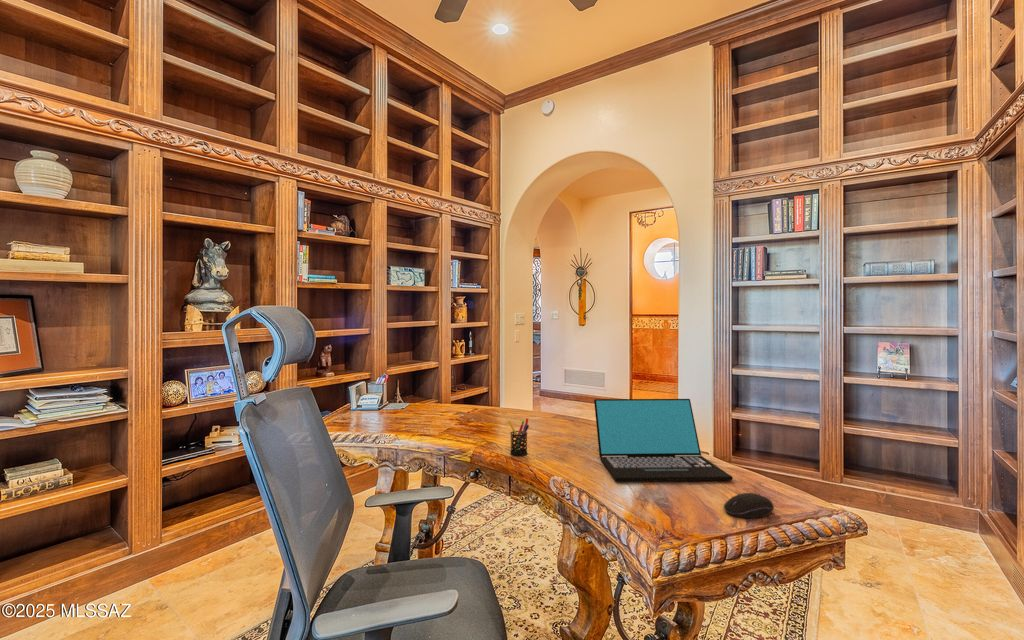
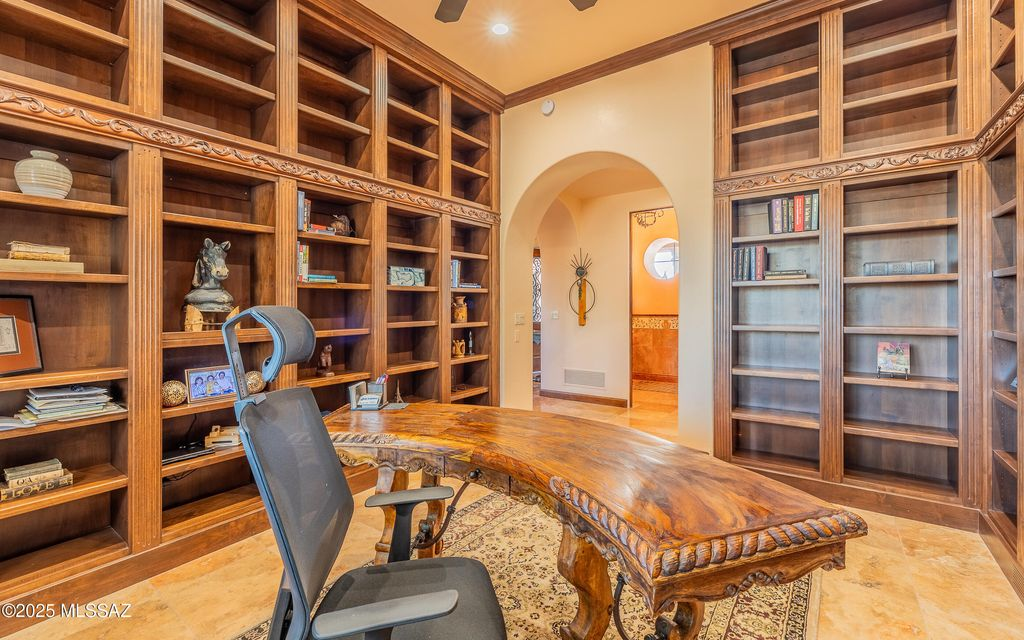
- laptop (656, 435)
- pen holder (520, 435)
- computer mouse (748, 503)
